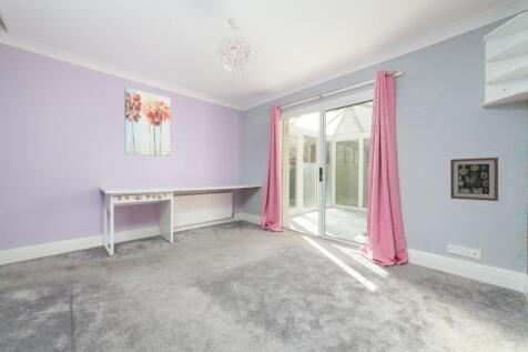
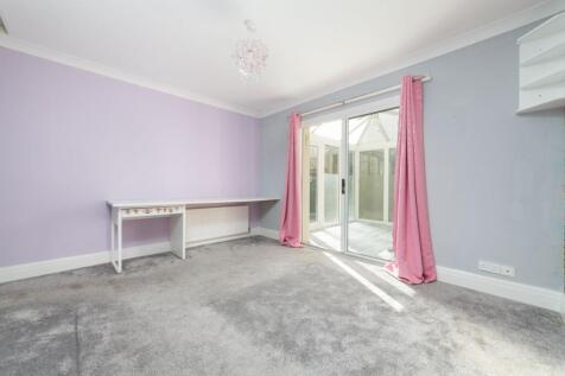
- wall art (149, 123)
- wall art (473, 179)
